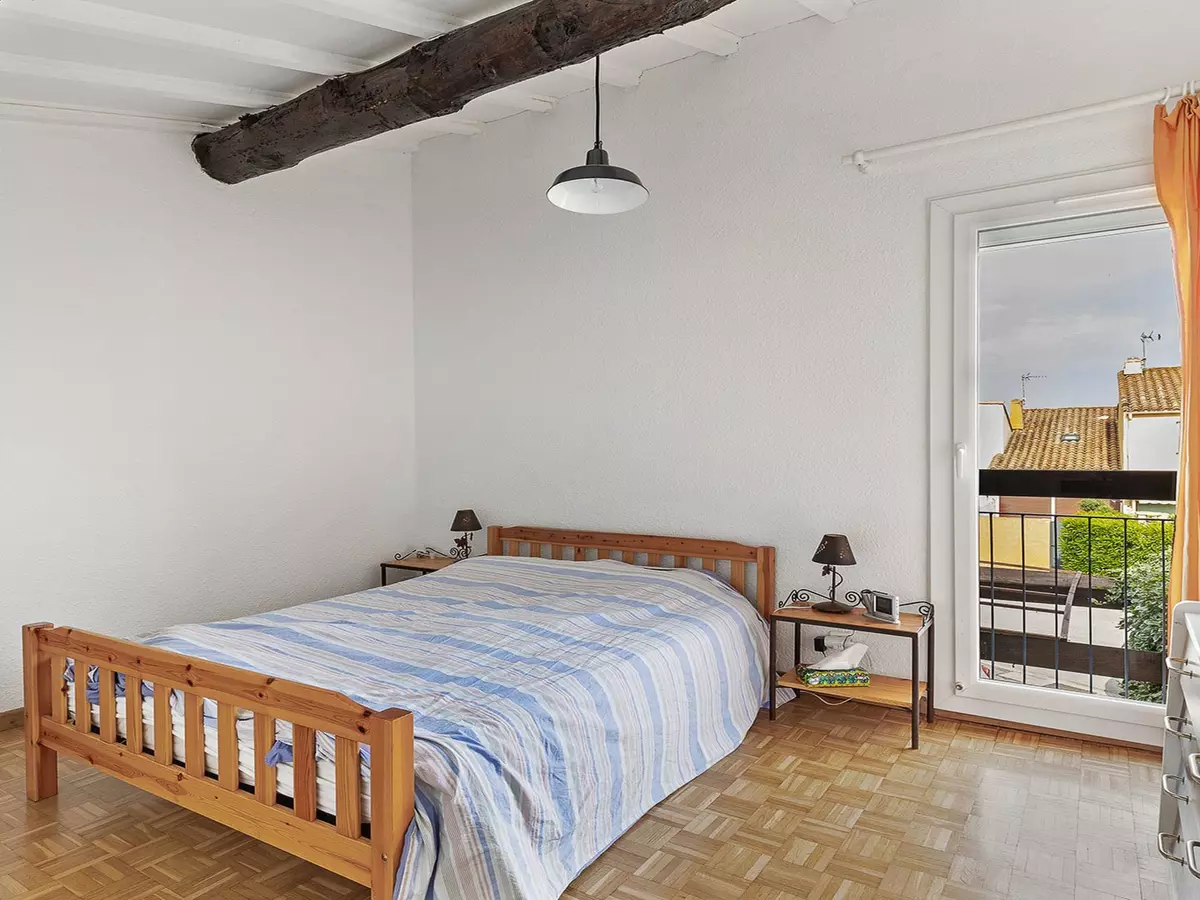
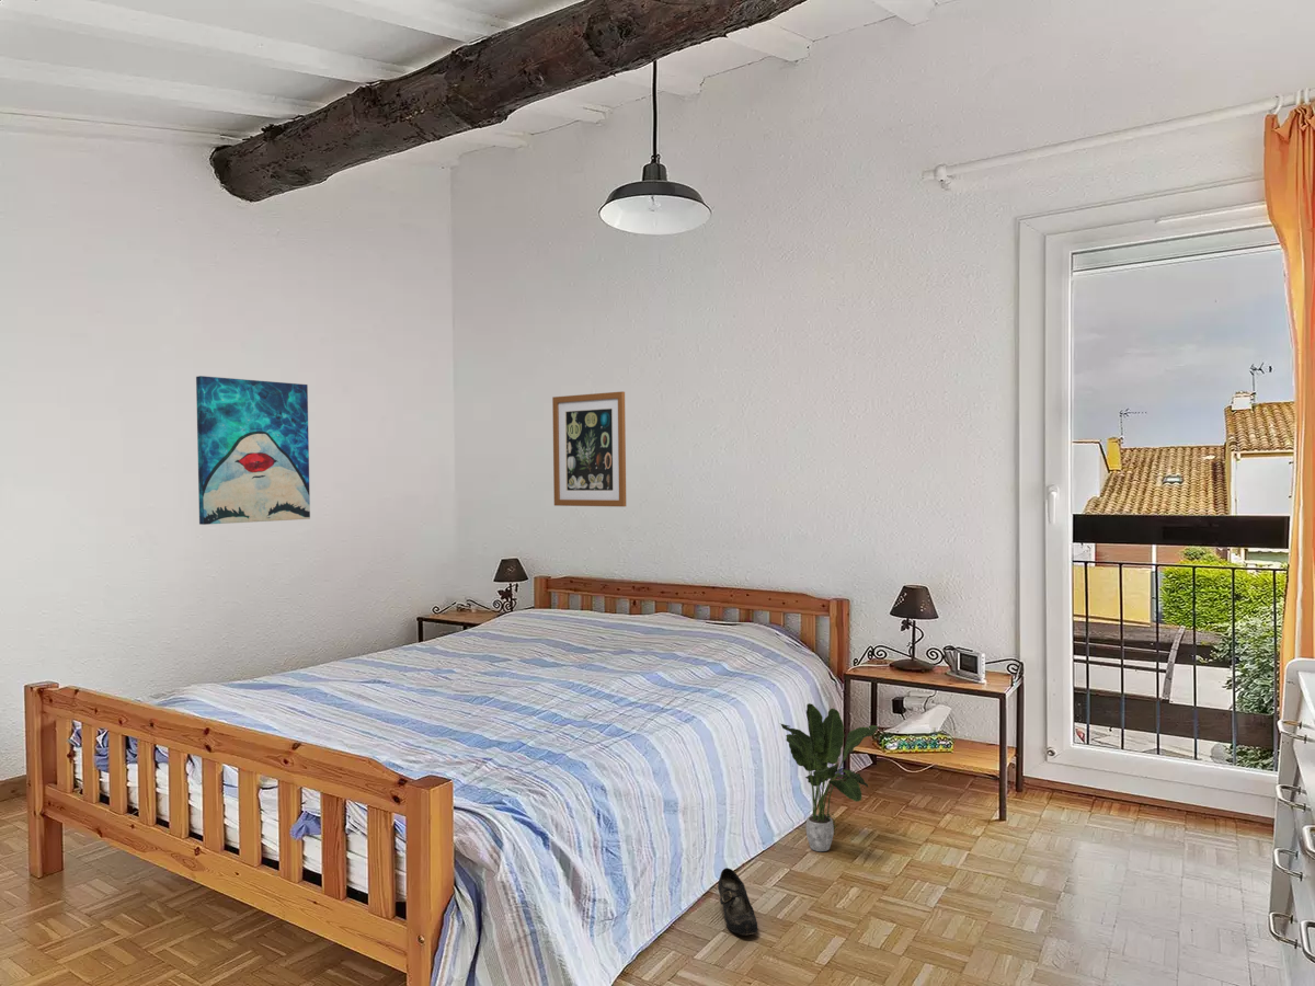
+ wall art (255, 450)
+ wall art (587, 450)
+ potted plant (828, 777)
+ shoe (736, 902)
